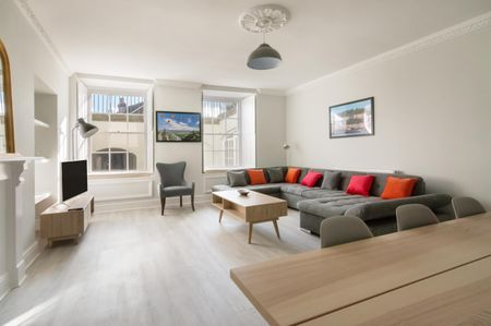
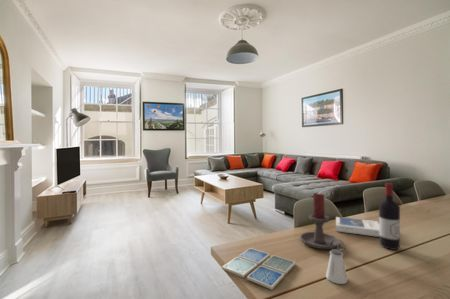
+ hardback book (358, 226)
+ wine bottle (389, 215)
+ drink coaster (259, 264)
+ candle holder (323, 219)
+ saltshaker (336, 264)
